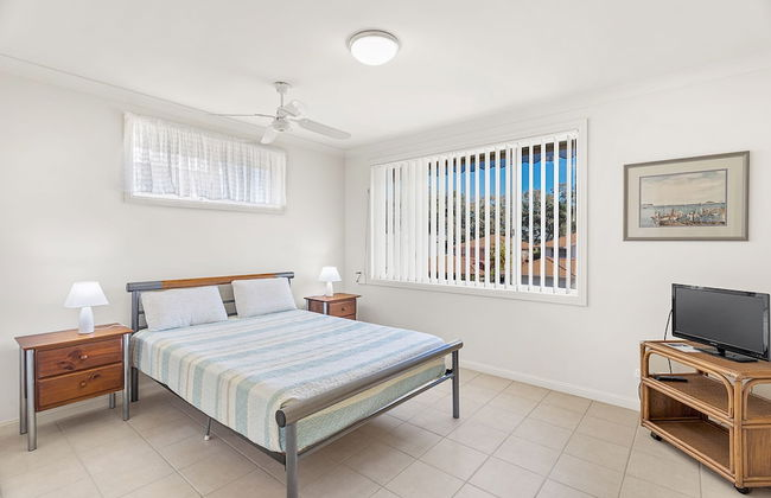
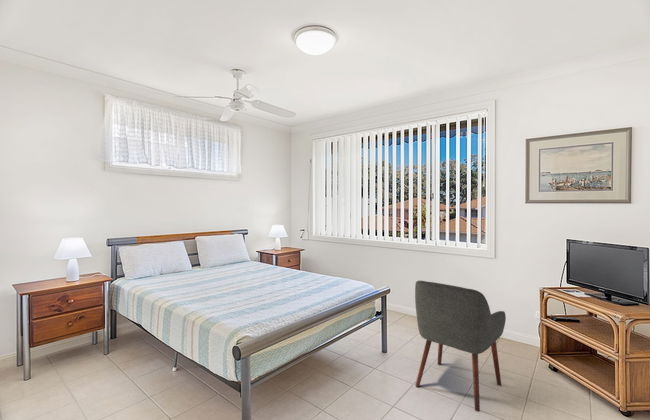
+ chair (457, 332)
